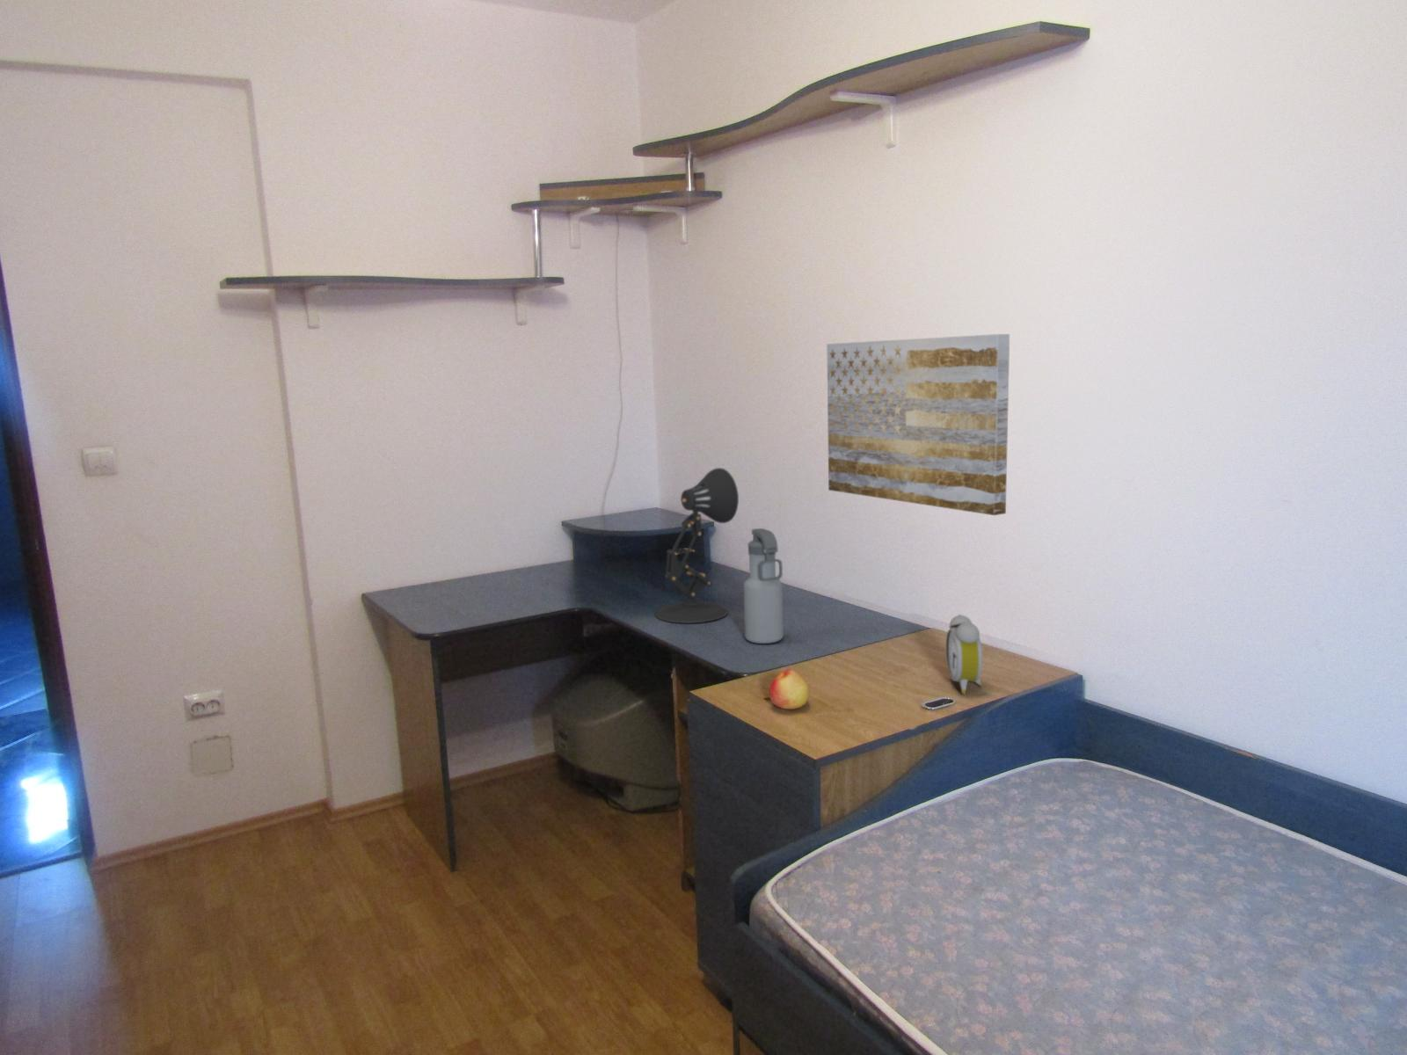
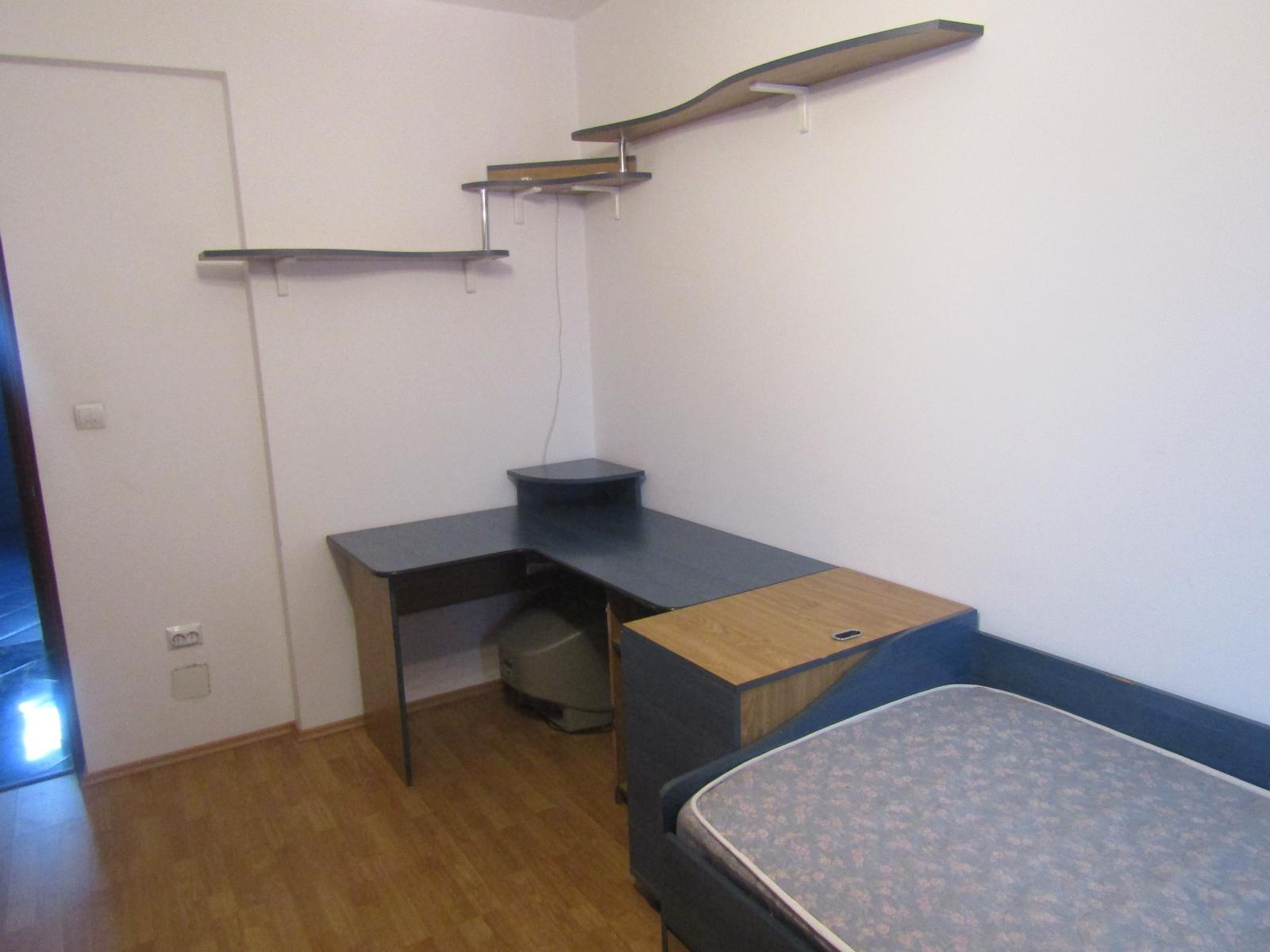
- apple (790, 688)
- water bottle (763, 585)
- wall art (908, 421)
- alarm clock (967, 653)
- desk lamp (691, 542)
